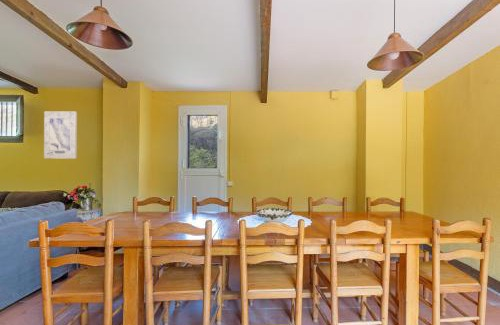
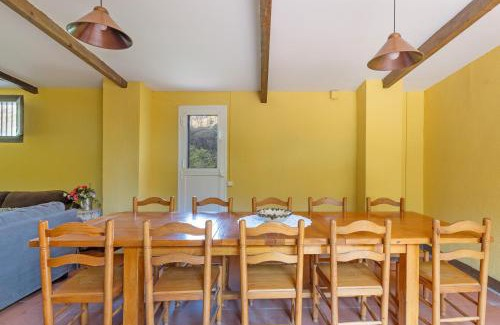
- wall art (60, 135)
